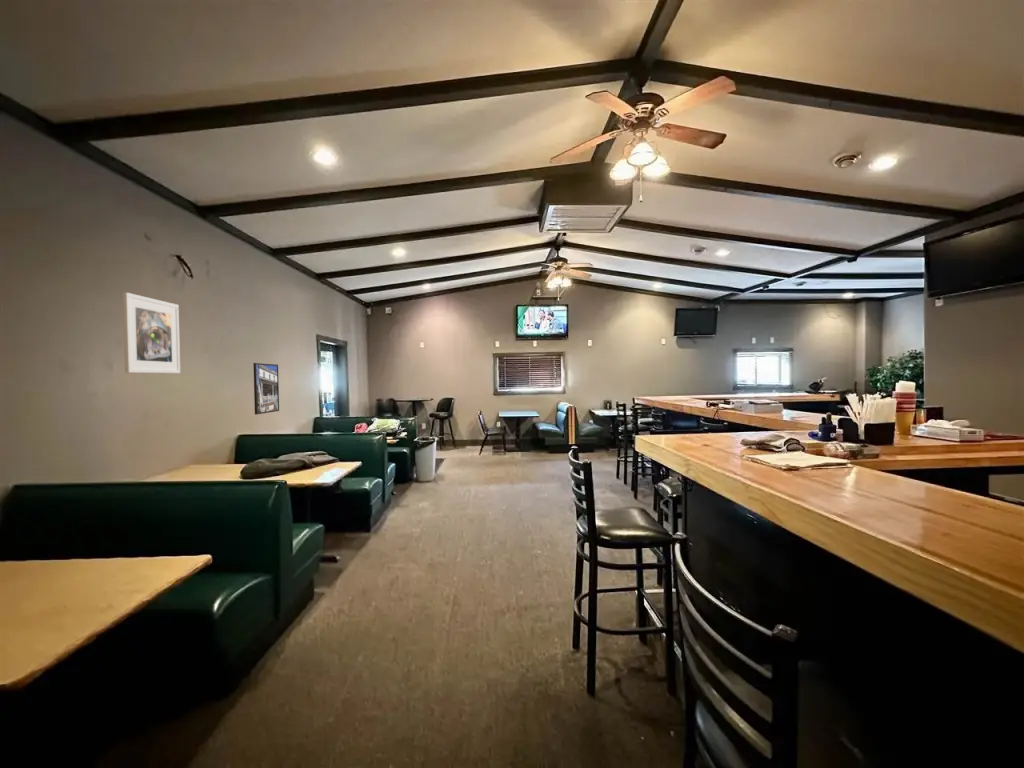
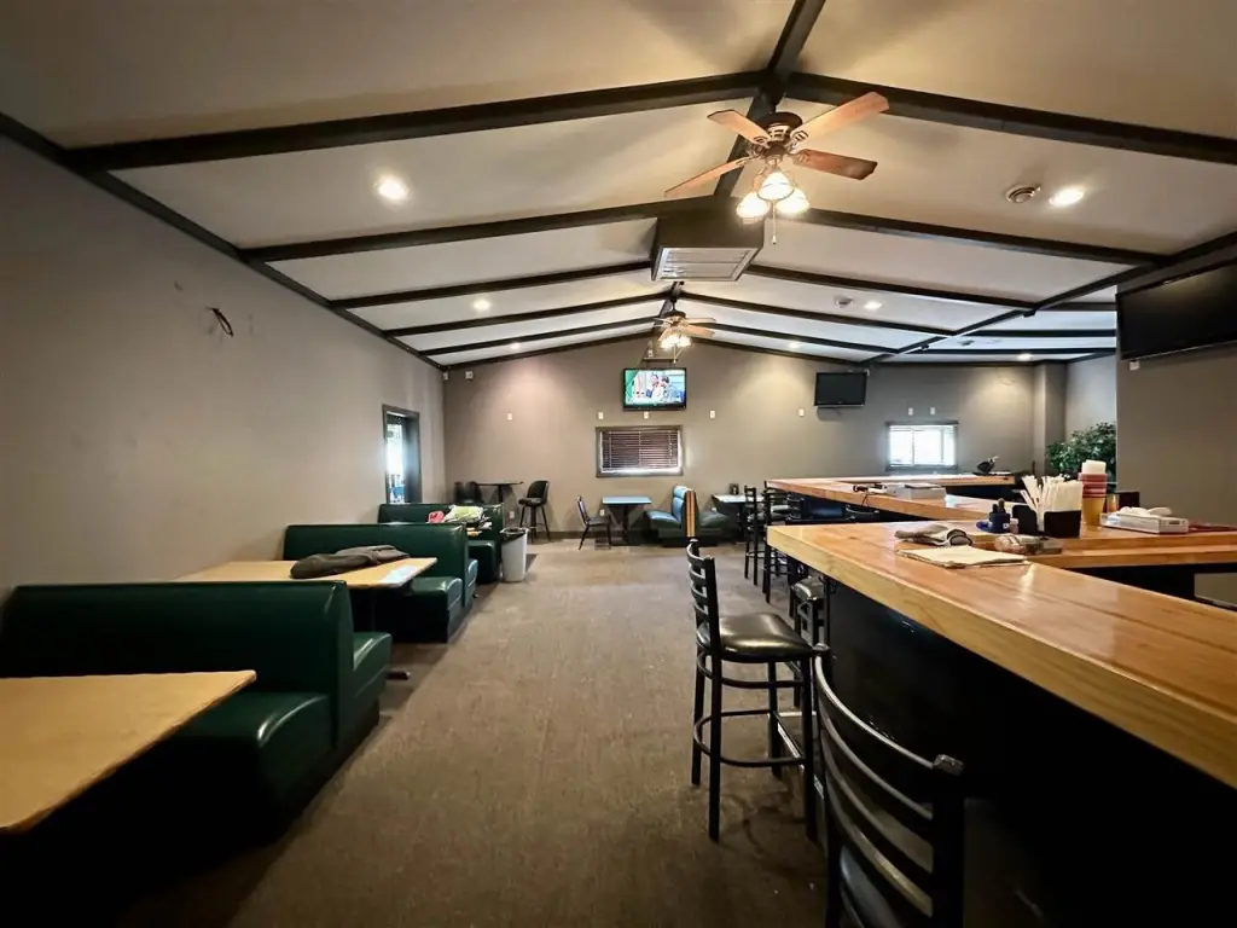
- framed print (153, 336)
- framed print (267, 388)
